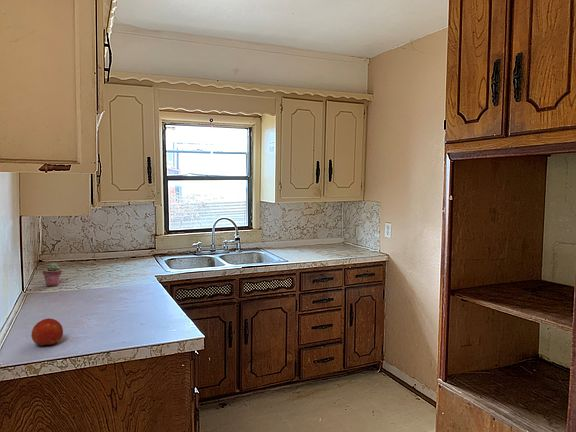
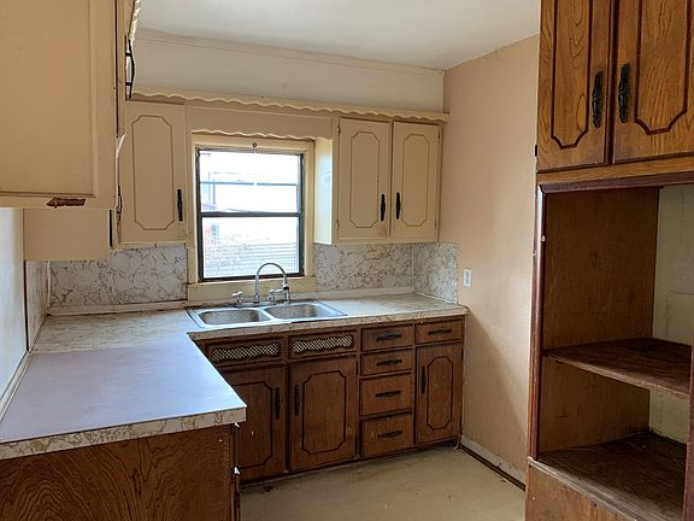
- potted succulent (52, 274)
- fruit (47, 331)
